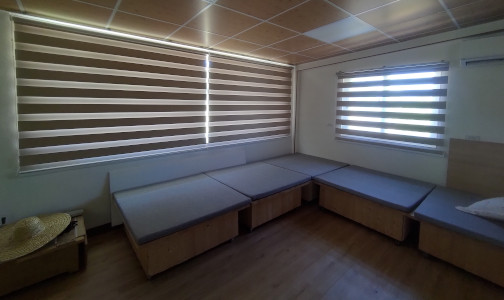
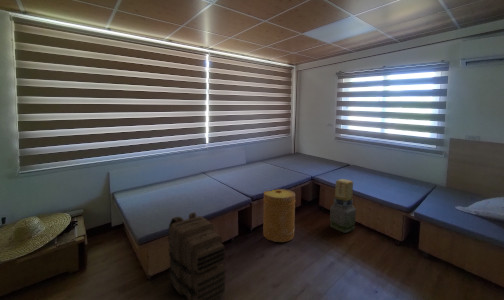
+ backpack (194, 254)
+ basket (278, 213)
+ lantern (343, 204)
